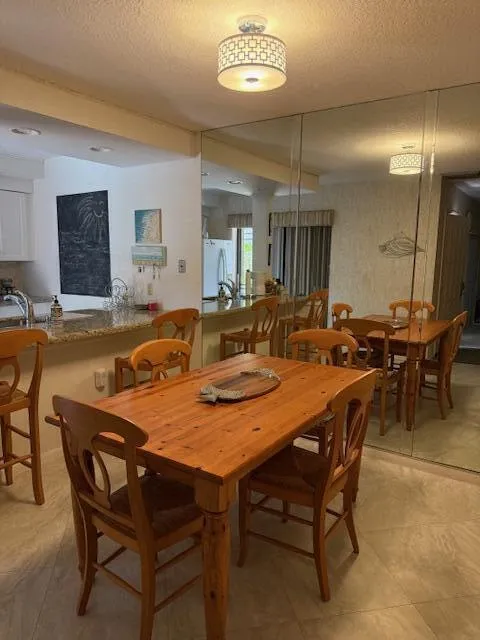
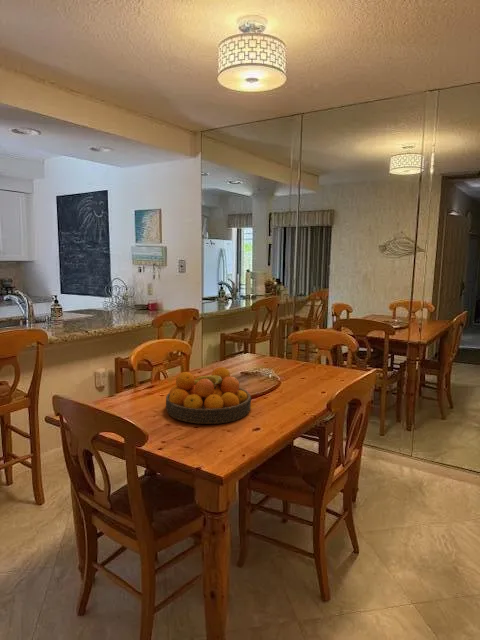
+ fruit bowl (208, 390)
